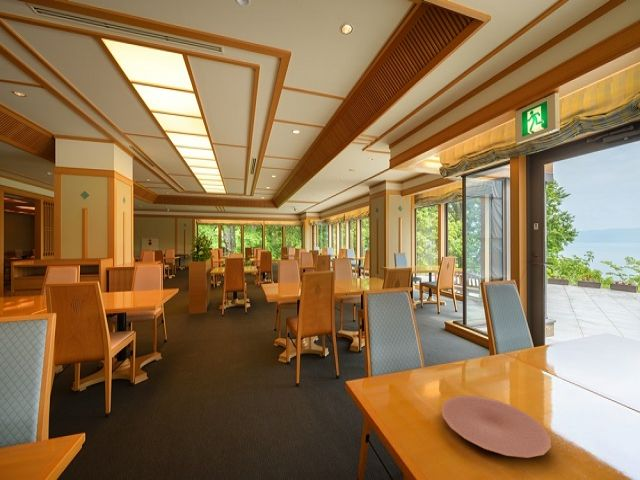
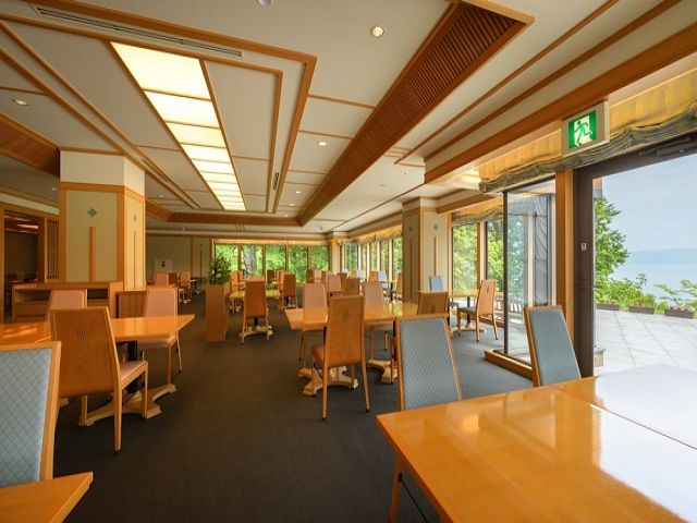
- plate (491, 425)
